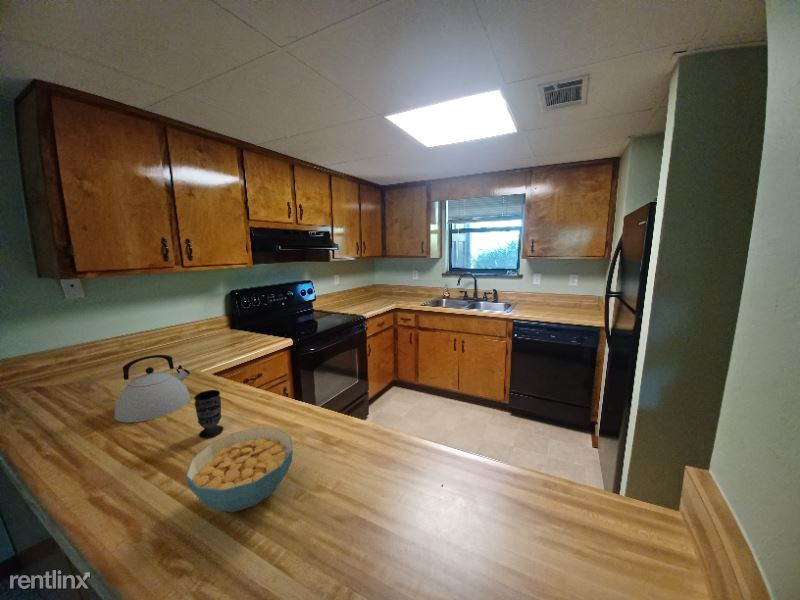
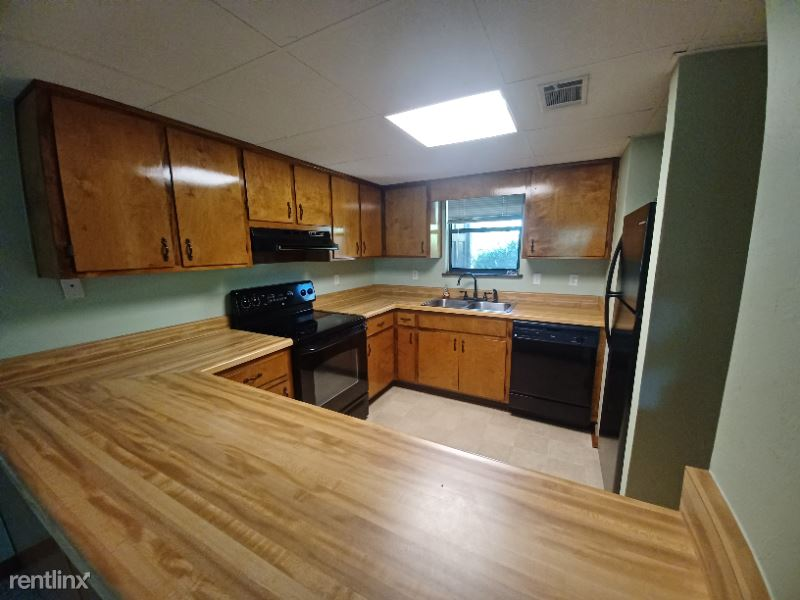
- kettle (153, 381)
- cup (209, 413)
- cereal bowl (245, 475)
